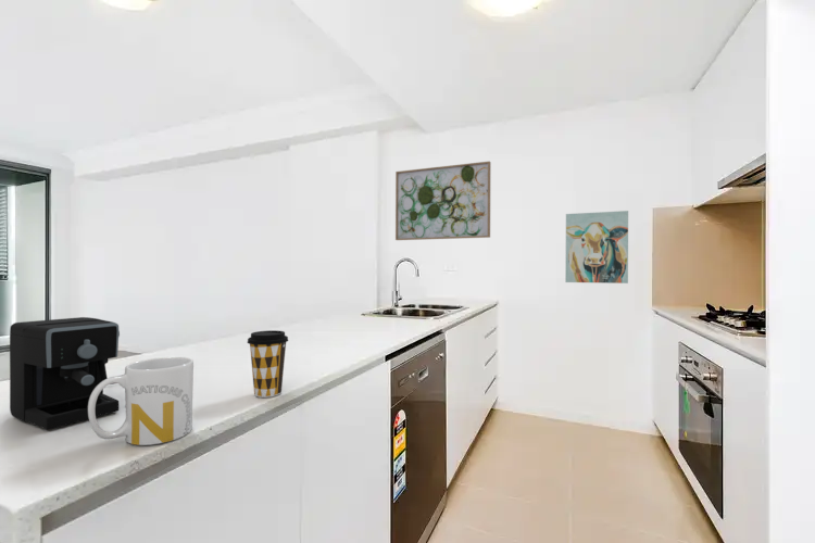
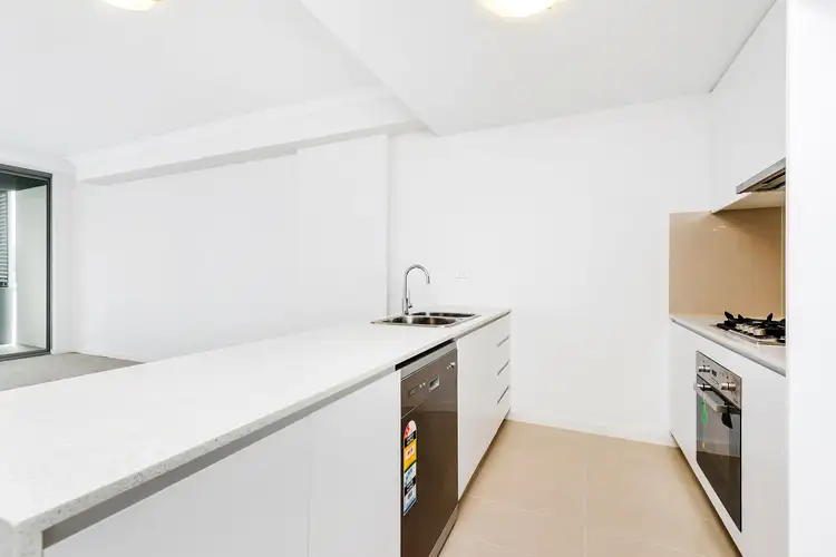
- mug (149, 401)
- wall art (440, 202)
- wall art (595, 248)
- coffee cup (267, 363)
- coffee maker (116, 356)
